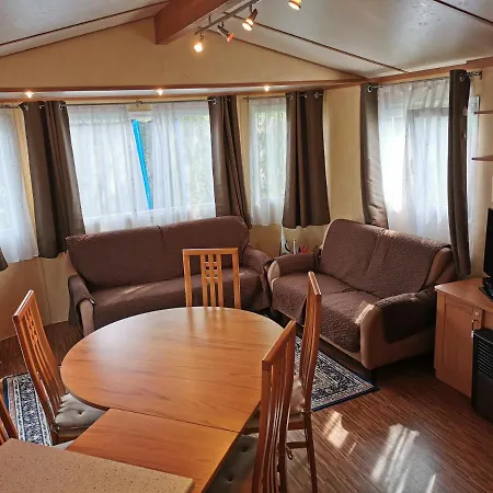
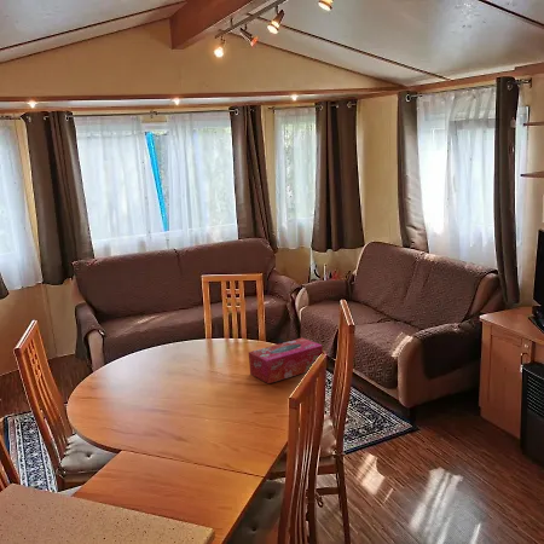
+ tissue box (285, 359)
